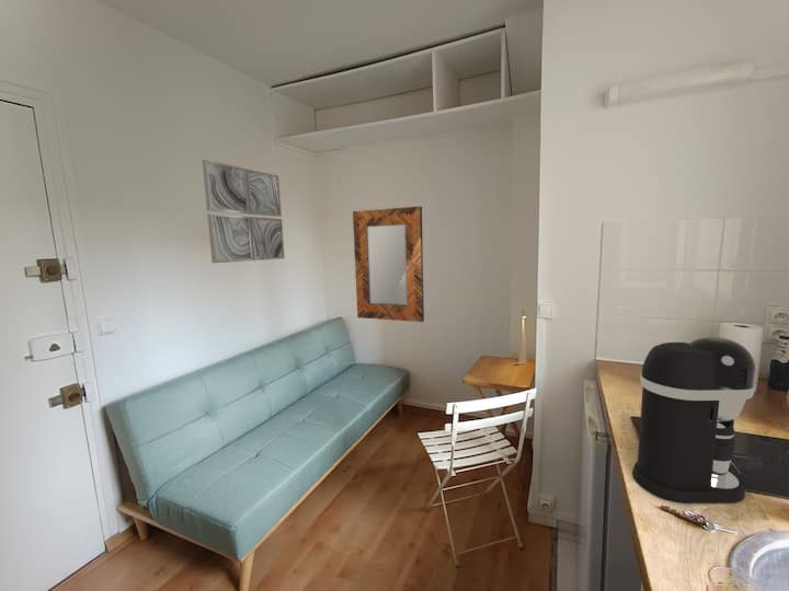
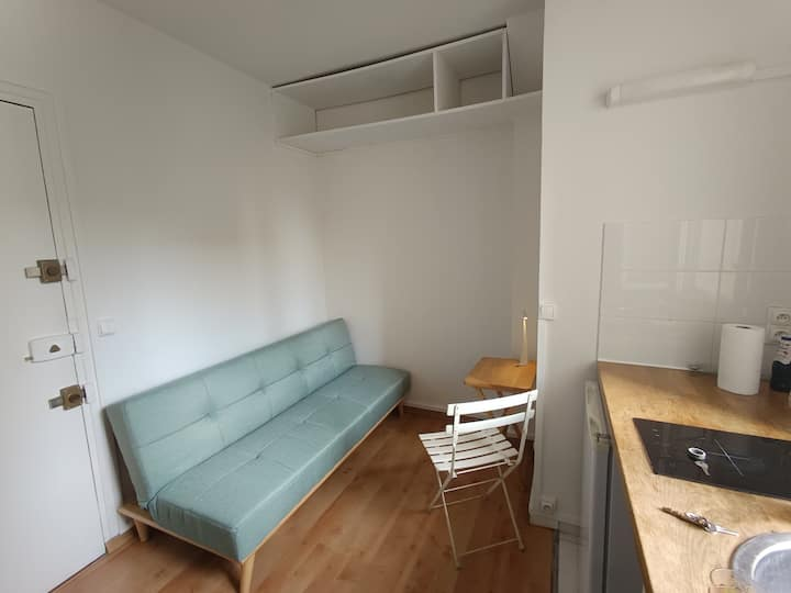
- wall art (248, 213)
- coffee maker (691, 413)
- home mirror (387, 265)
